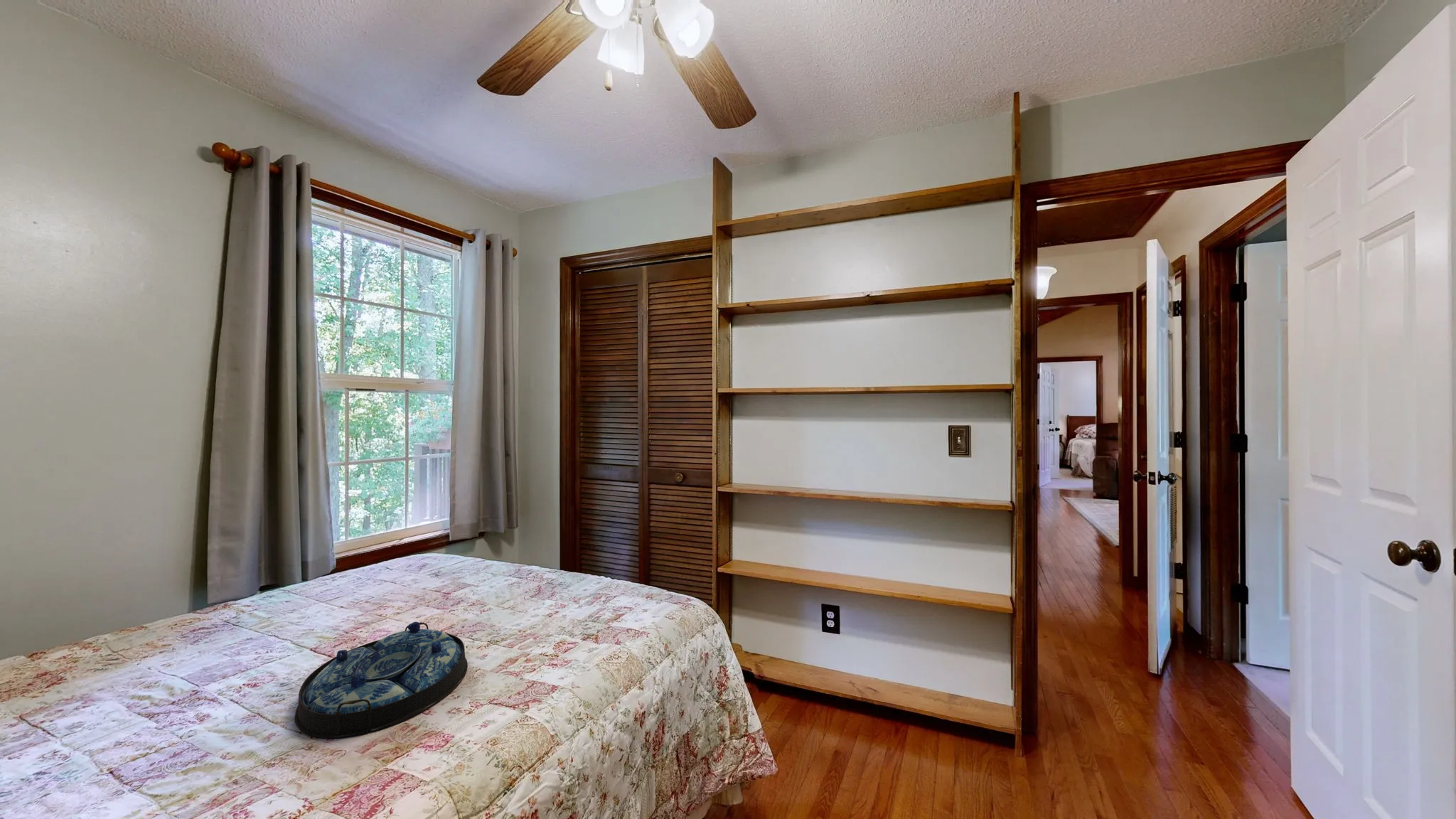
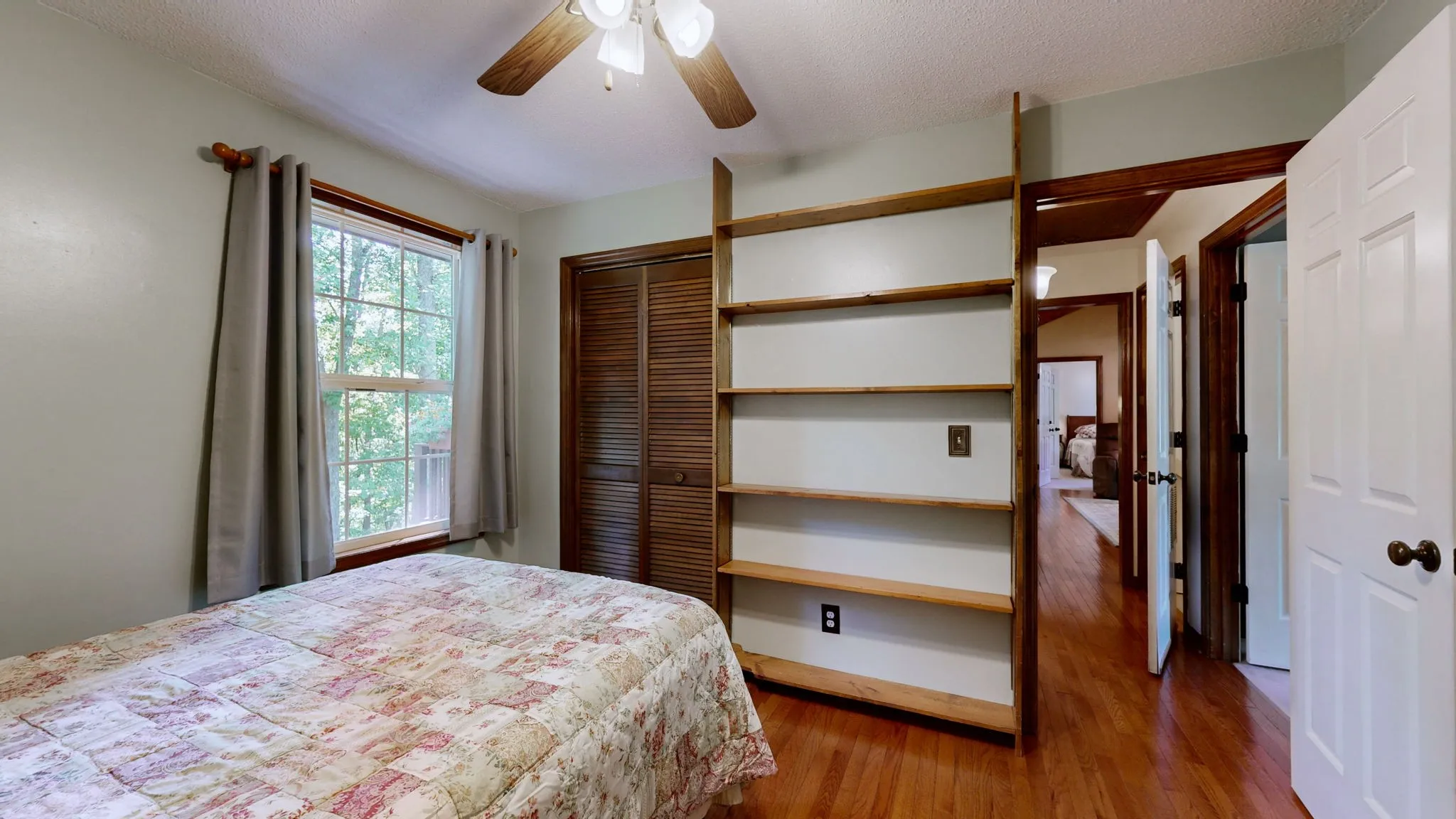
- serving tray (389, 664)
